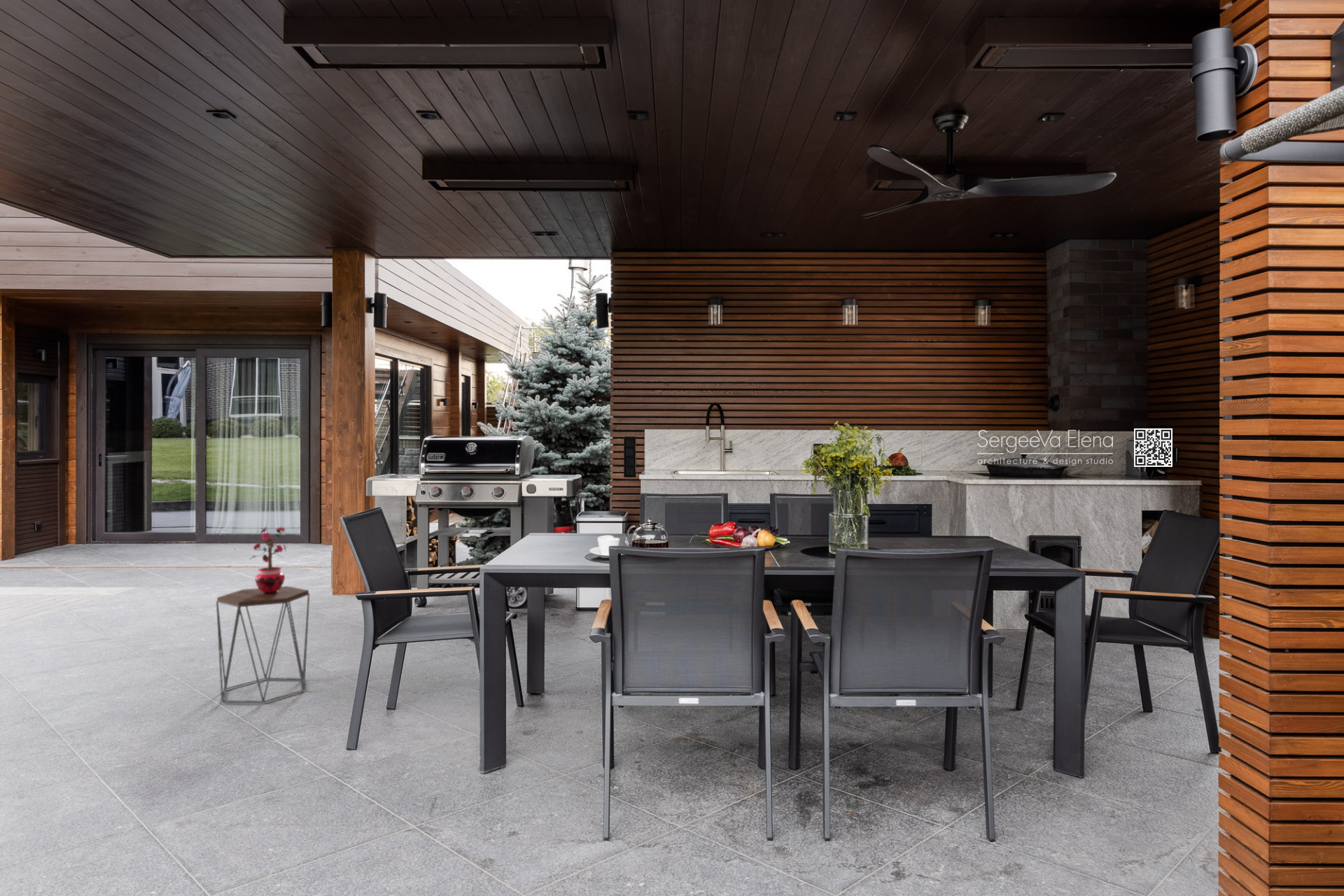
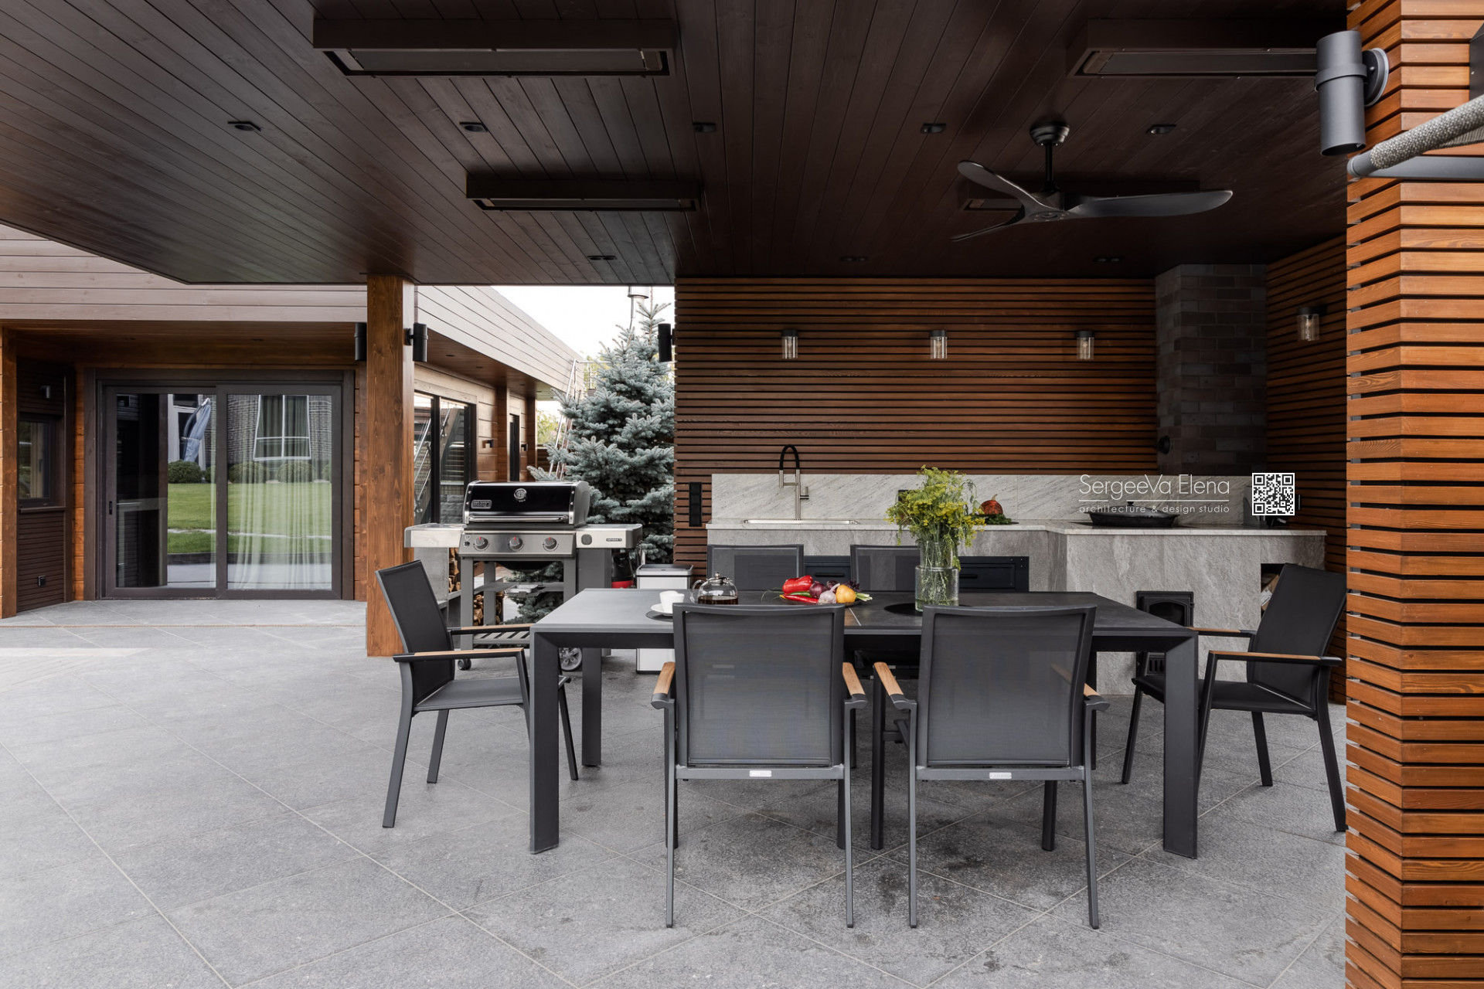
- side table (257, 644)
- potted plant (268, 559)
